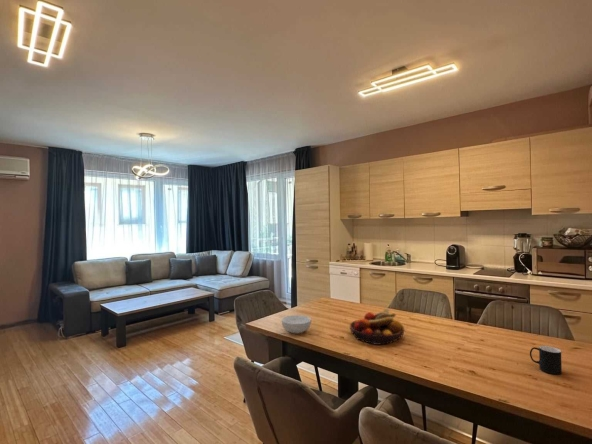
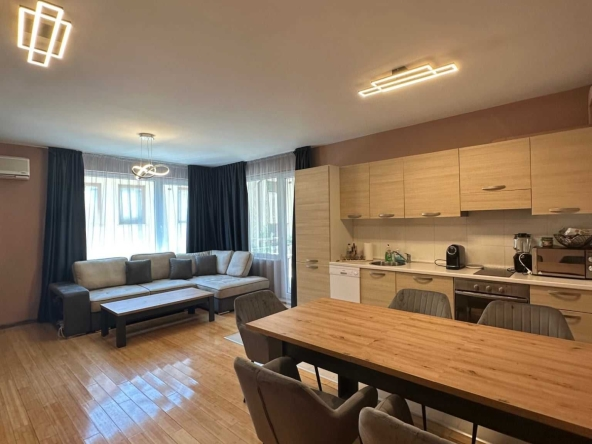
- cereal bowl (296, 325)
- fruit bowl (376, 323)
- cup (545, 358)
